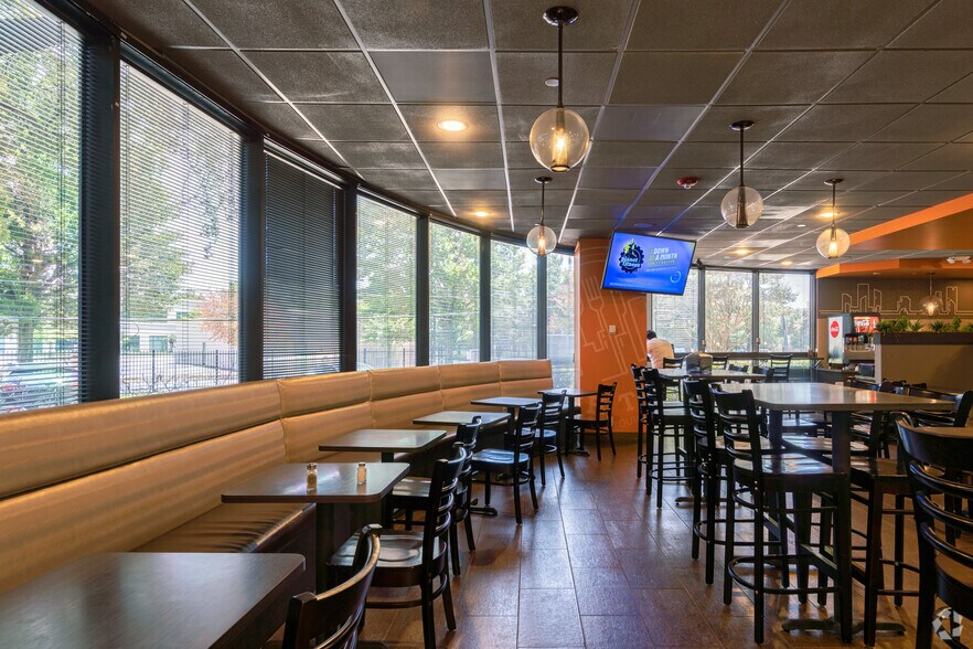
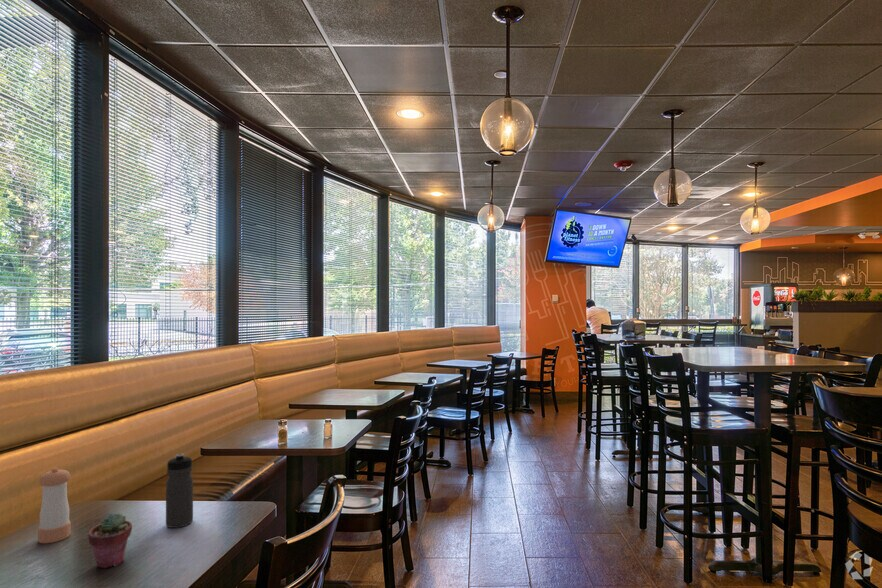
+ water bottle (179, 488)
+ potted succulent (110, 537)
+ pepper shaker (54, 502)
